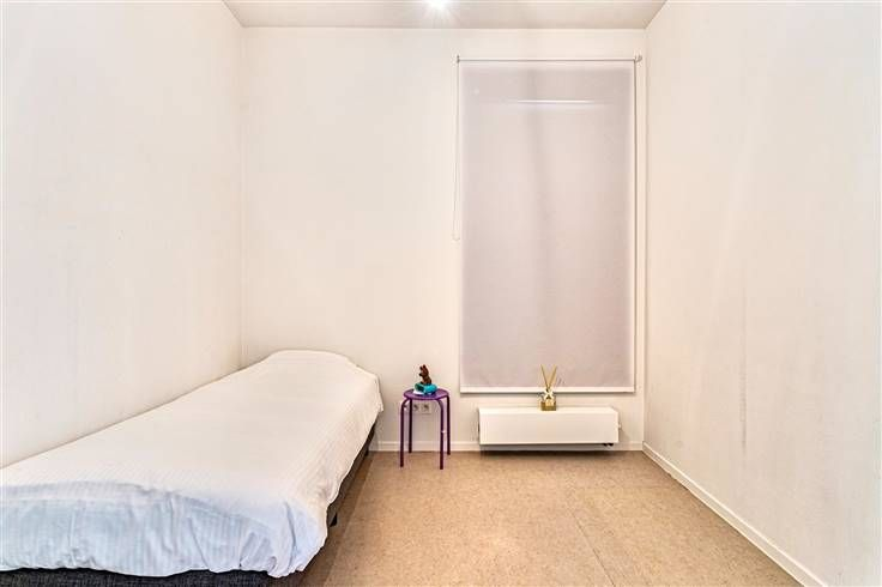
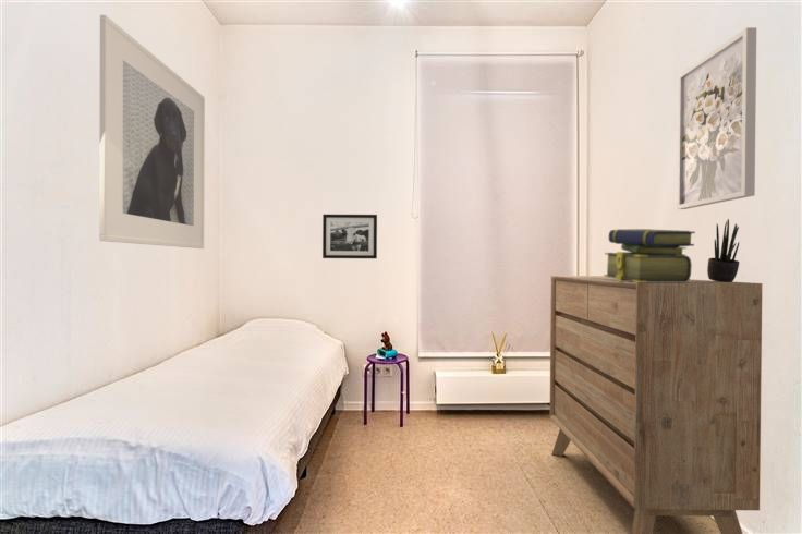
+ potted plant (725, 250)
+ stack of books (648, 253)
+ wall art (712, 129)
+ dresser (631, 386)
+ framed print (162, 155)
+ picture frame (350, 236)
